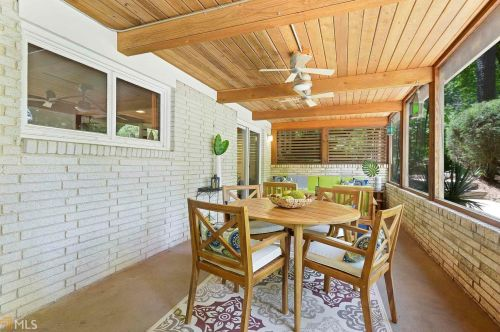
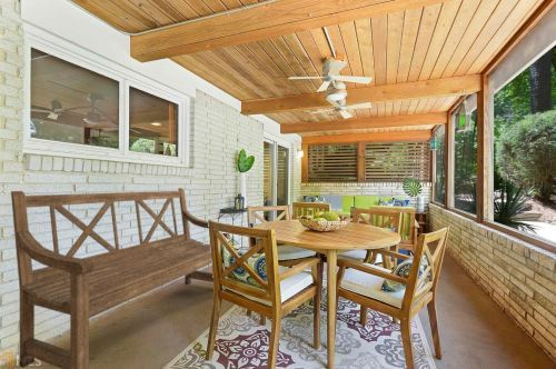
+ bench (150, 253)
